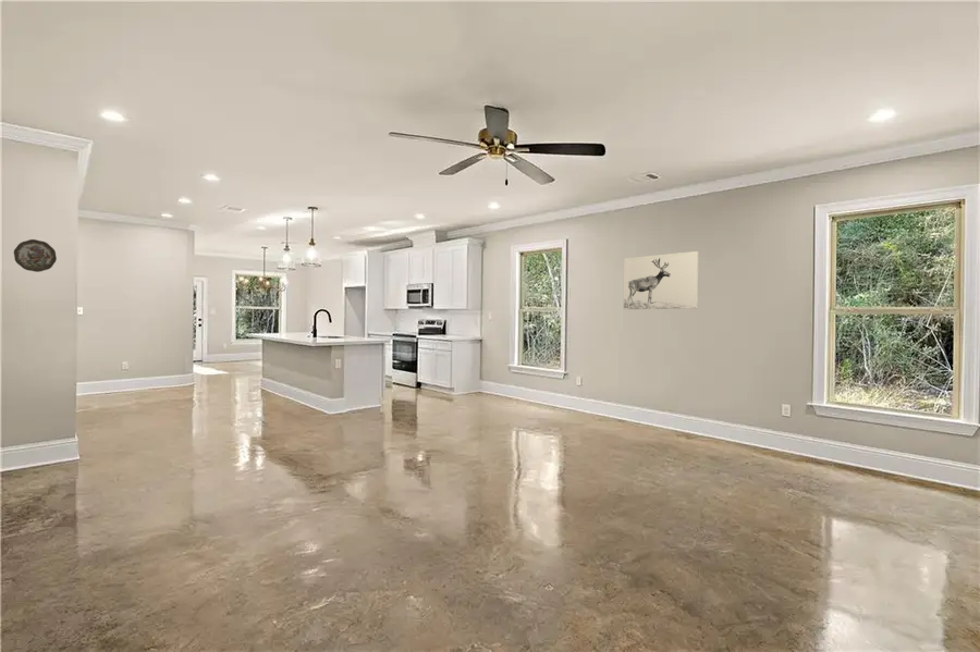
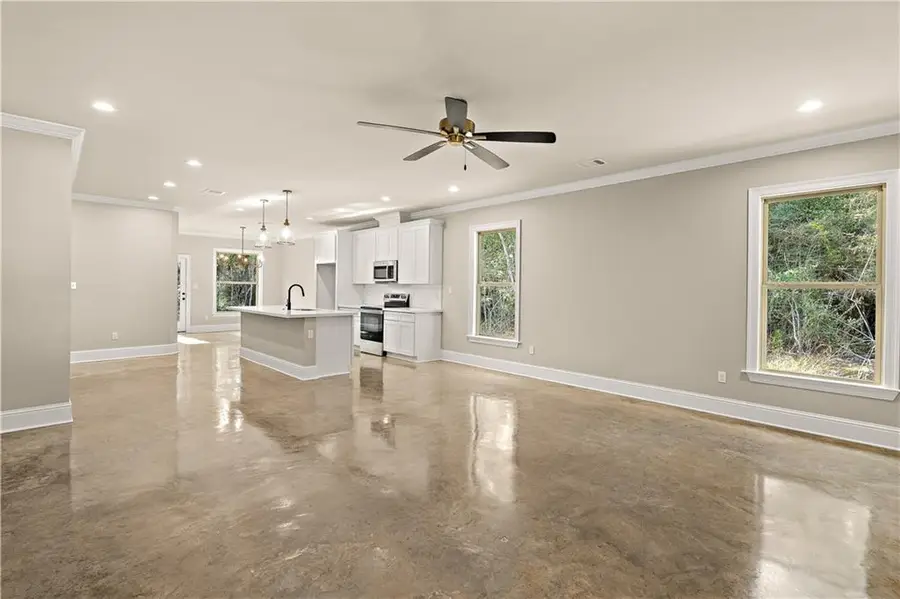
- decorative plate (35, 256)
- wall art (659, 282)
